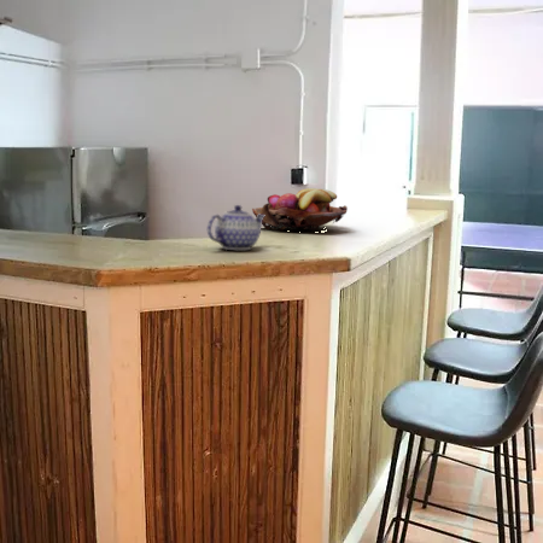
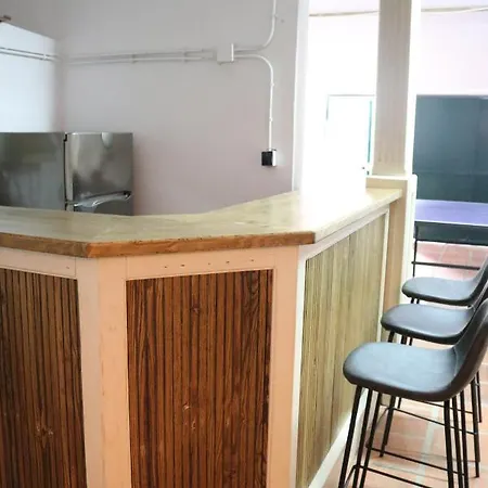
- fruit basket (299, 208)
- teapot (237, 227)
